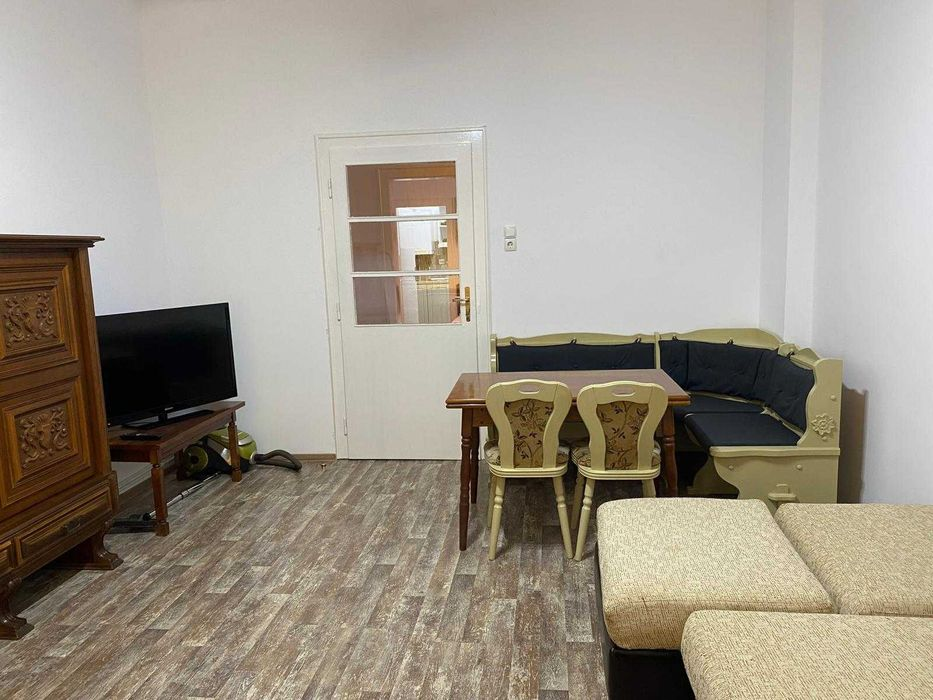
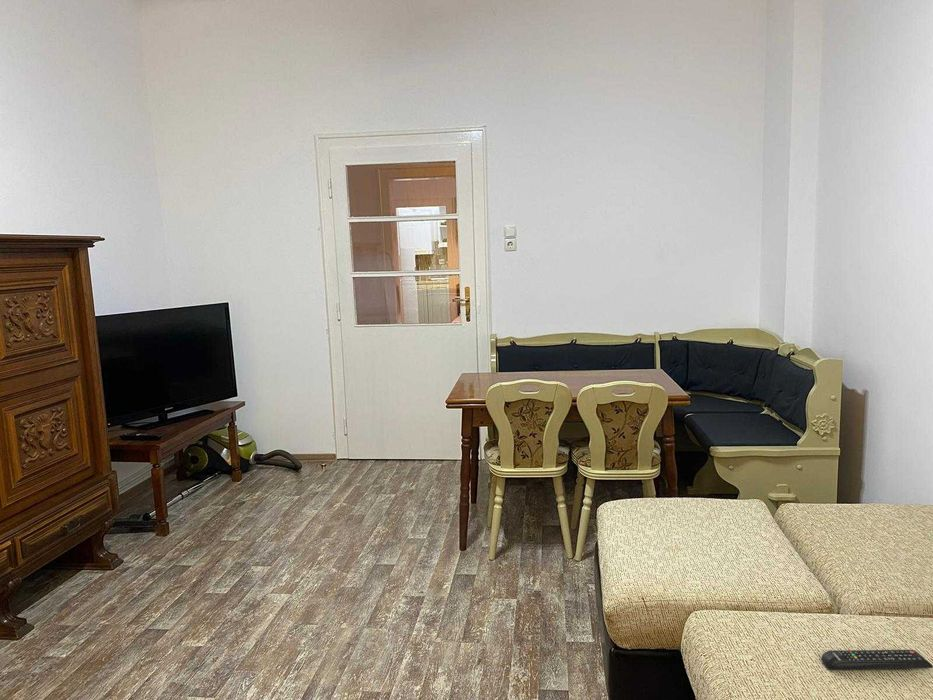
+ remote control (876, 660)
